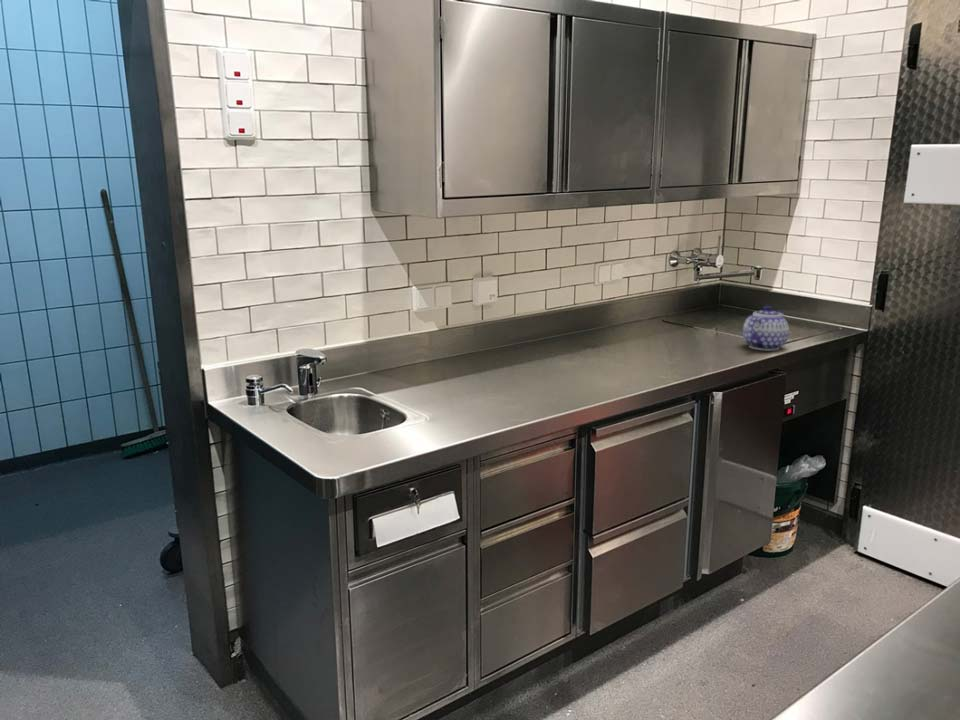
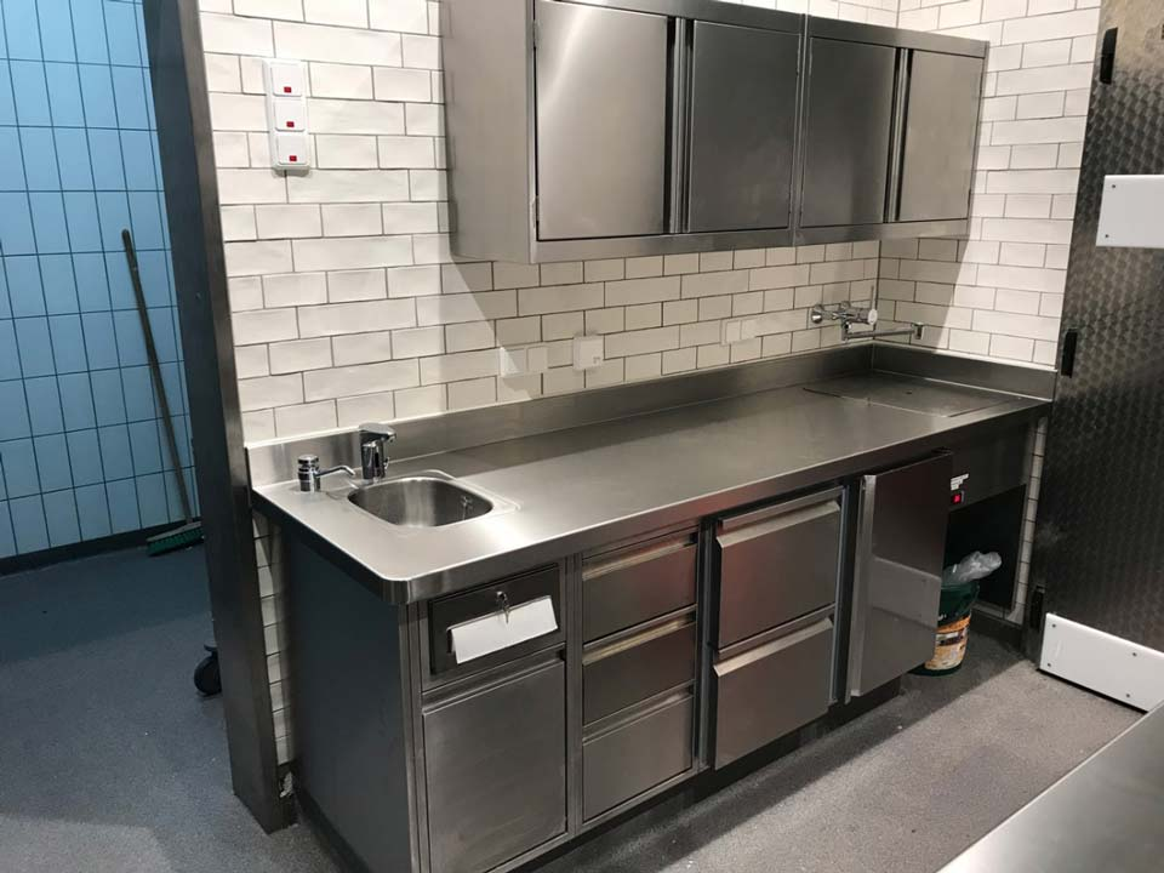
- teapot (766, 326)
